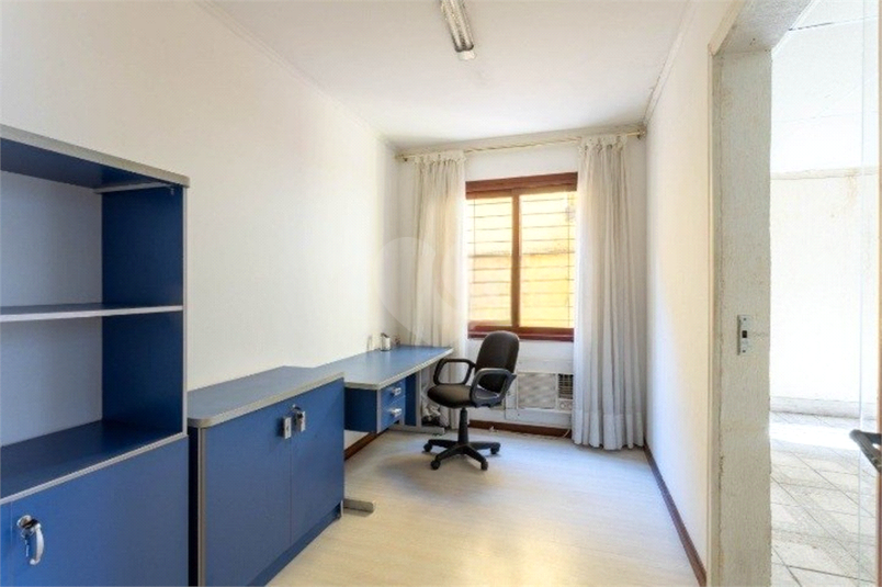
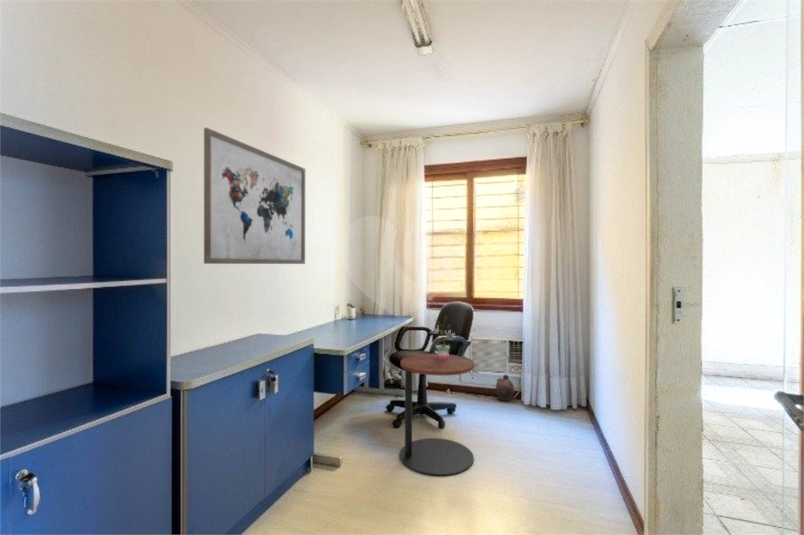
+ ceramic jug (504, 387)
+ wall art (263, 207)
+ potted plant (443, 336)
+ side table (411, 409)
